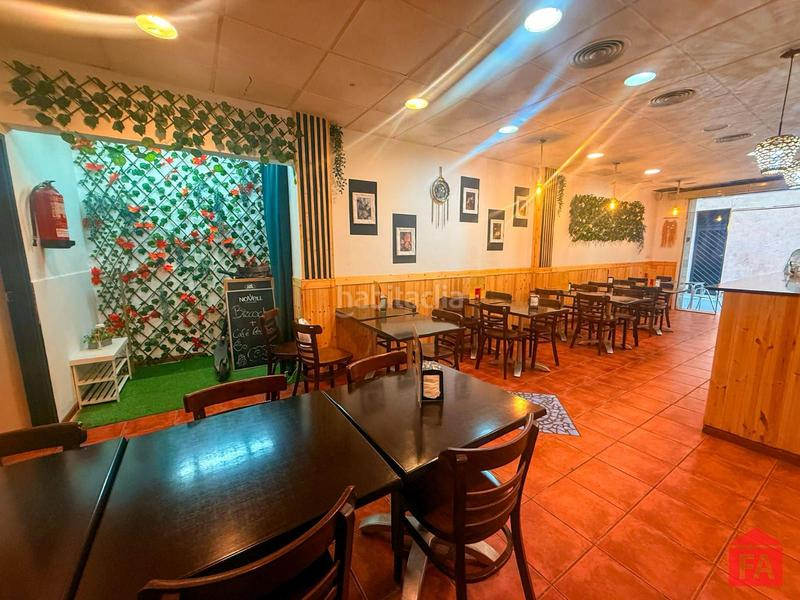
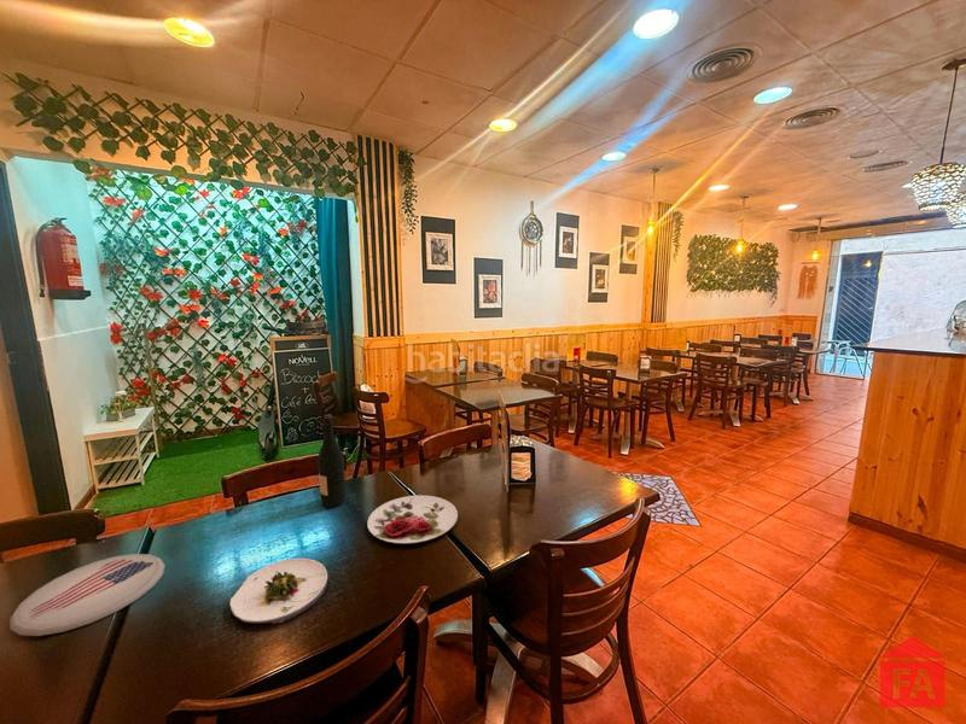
+ plate (413, 515)
+ wine bottle (331, 459)
+ plate (93, 588)
+ salad plate (281, 583)
